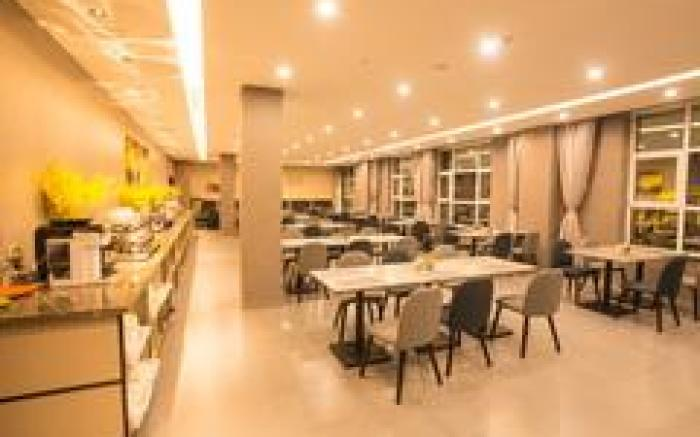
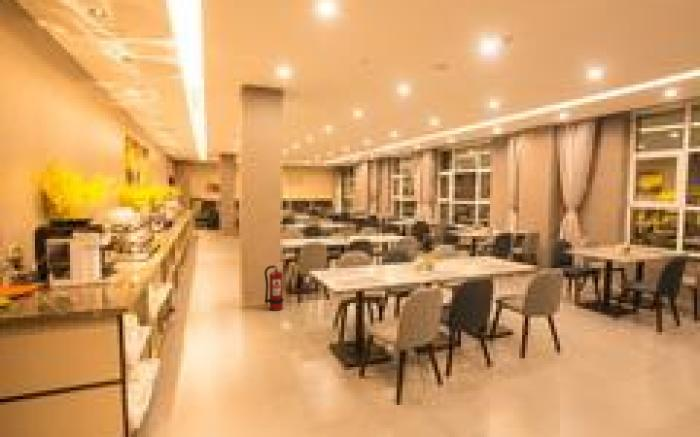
+ fire extinguisher (273, 285)
